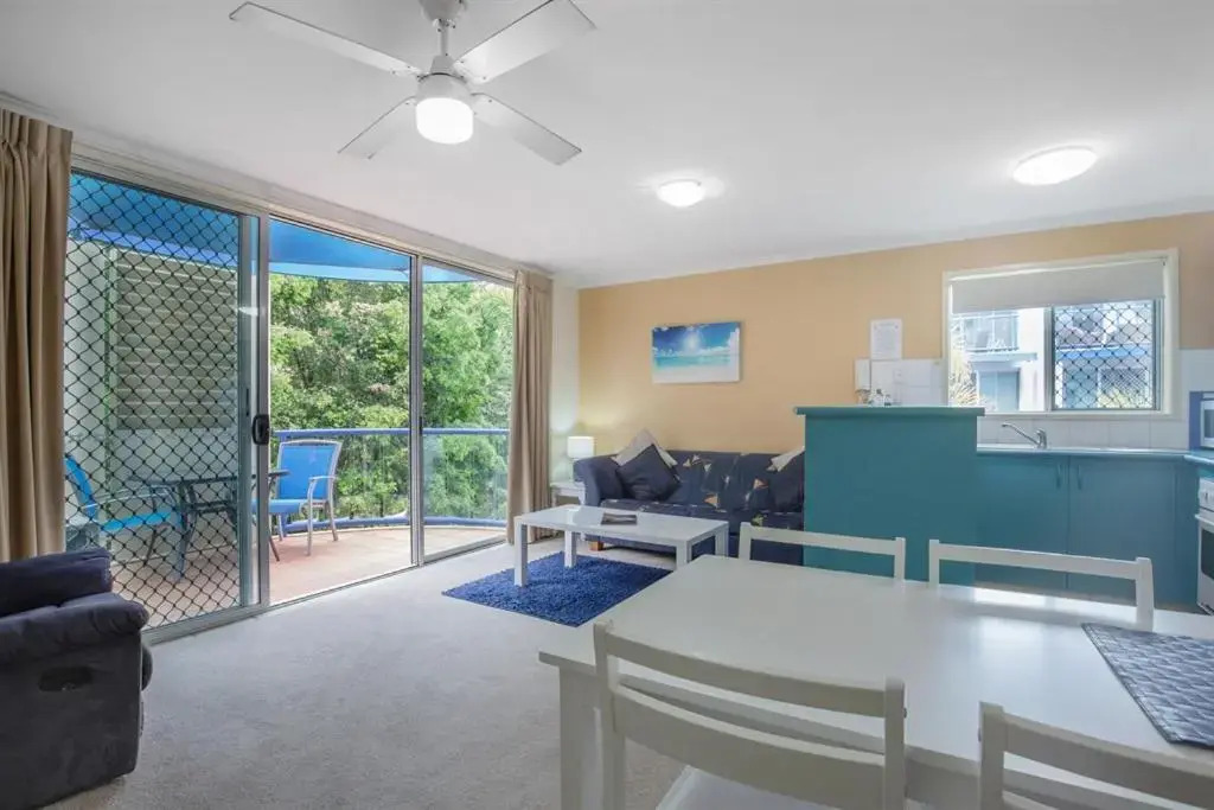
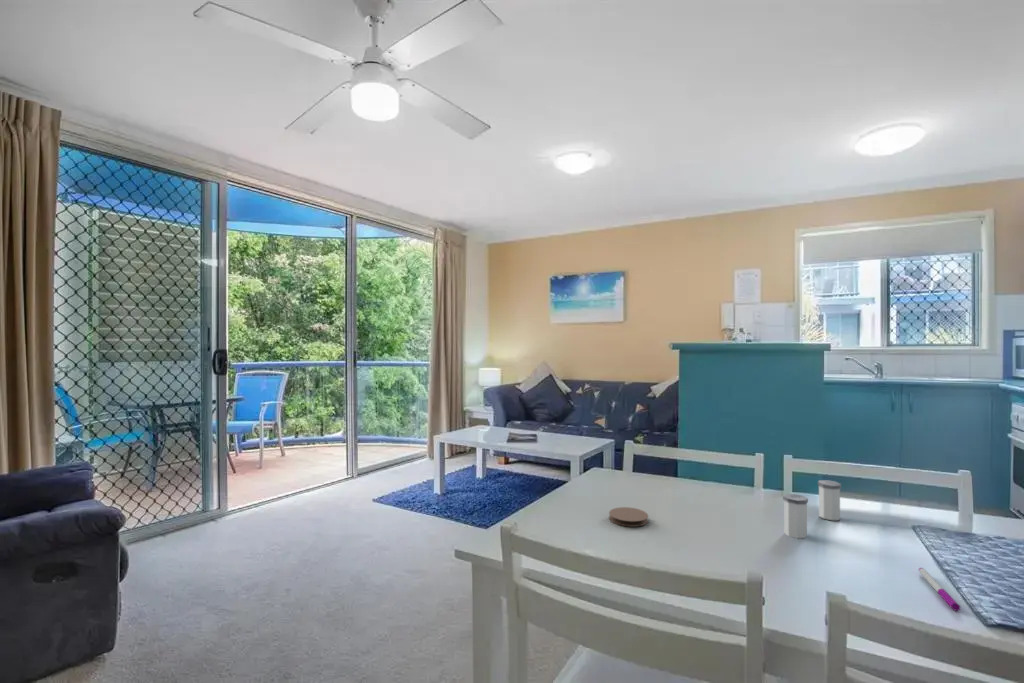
+ pen (937, 587)
+ salt shaker (829, 500)
+ coaster (628, 516)
+ salt shaker (795, 515)
